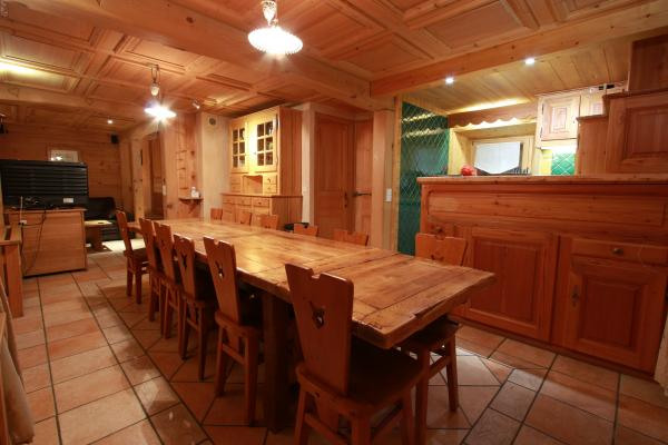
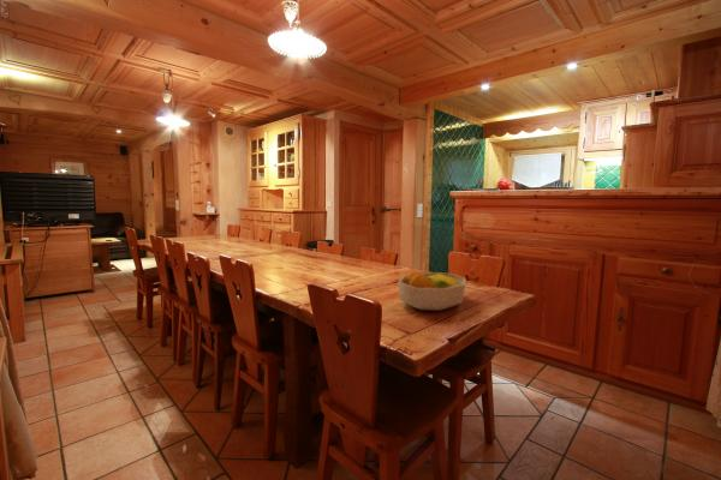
+ fruit bowl (433, 286)
